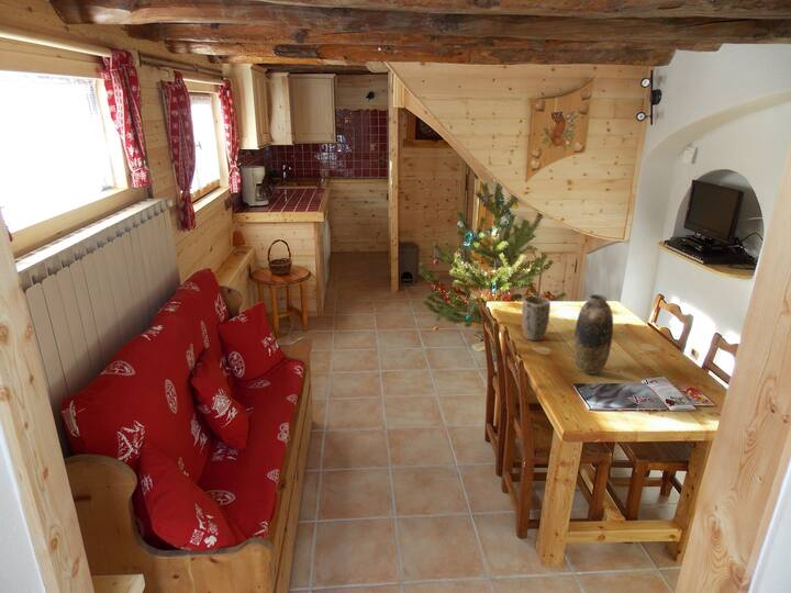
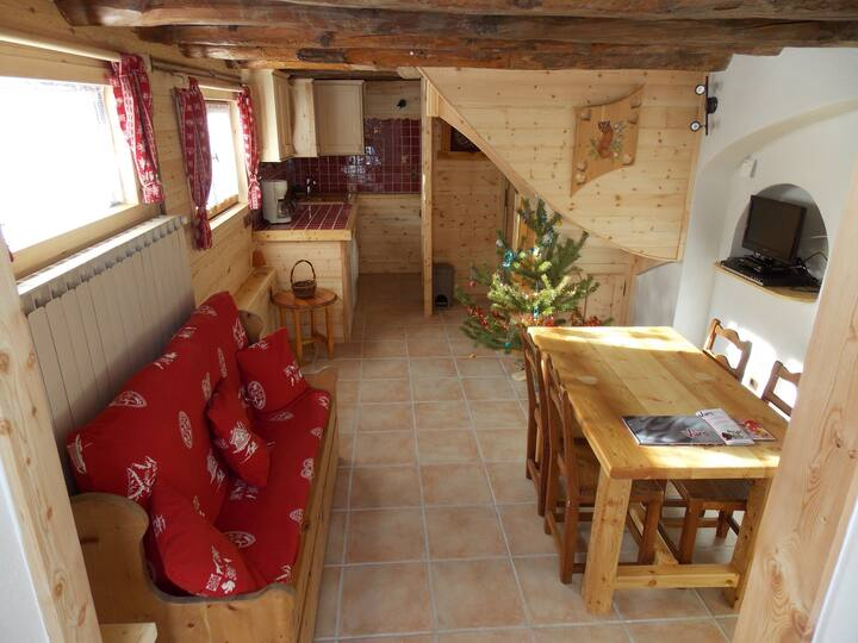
- vase (593, 335)
- plant pot (535, 318)
